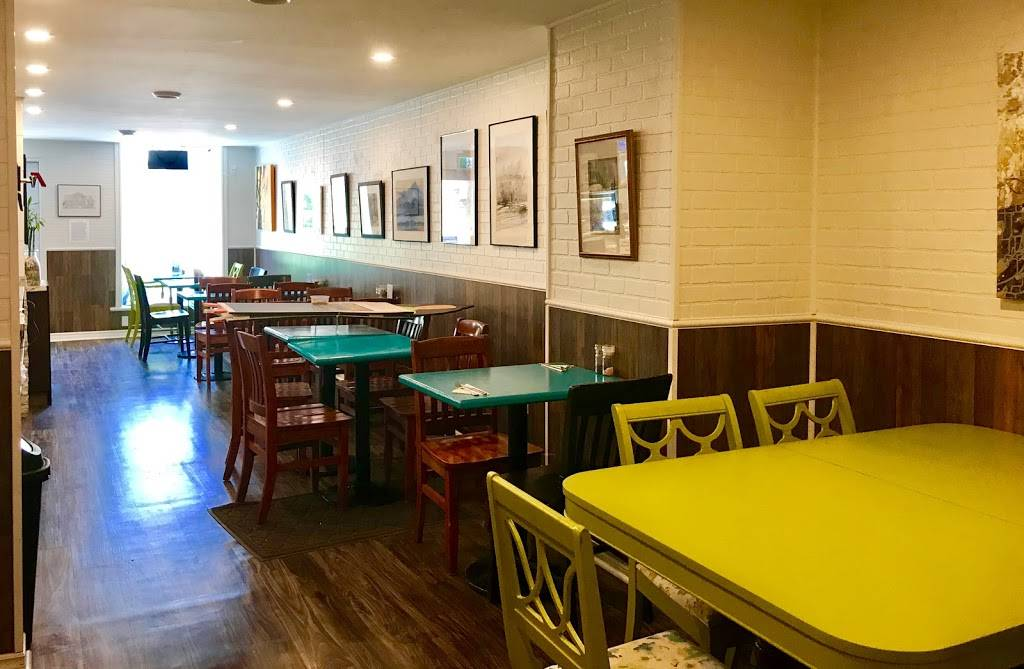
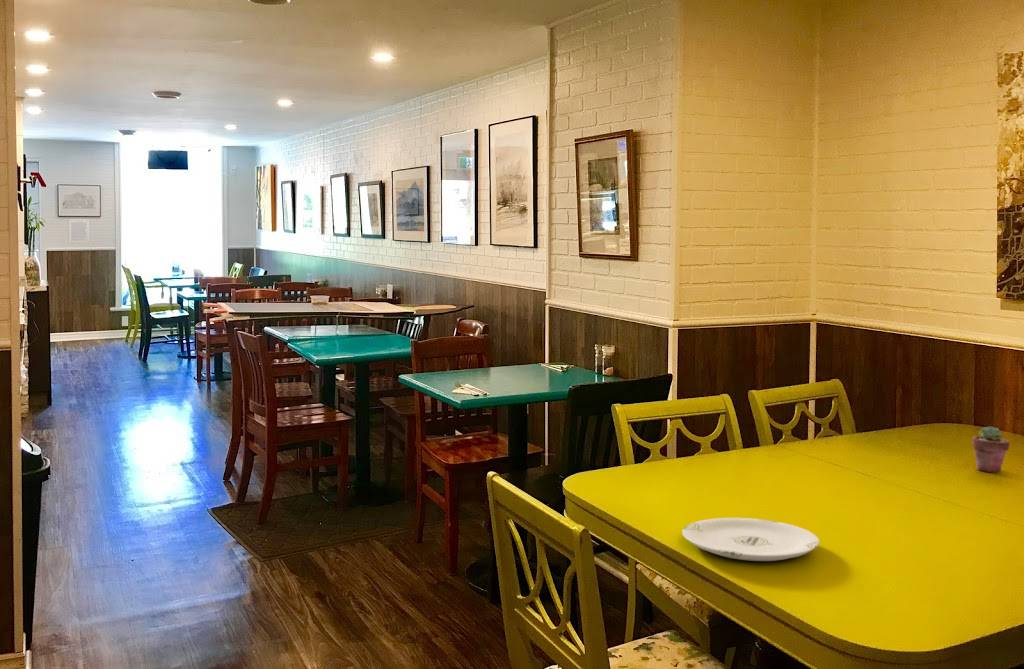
+ potted succulent (990, 447)
+ plate (749, 540)
